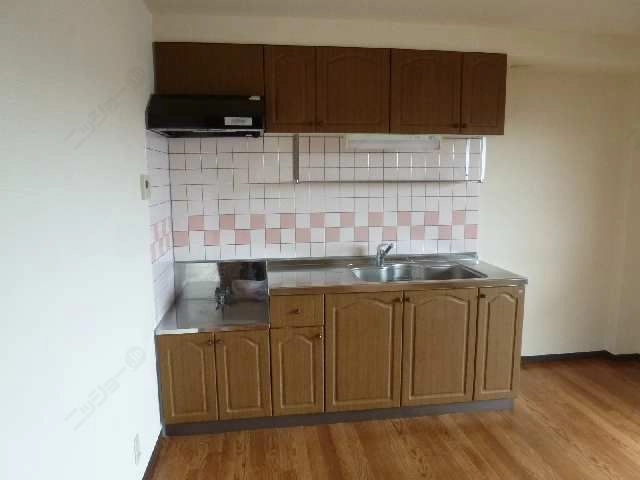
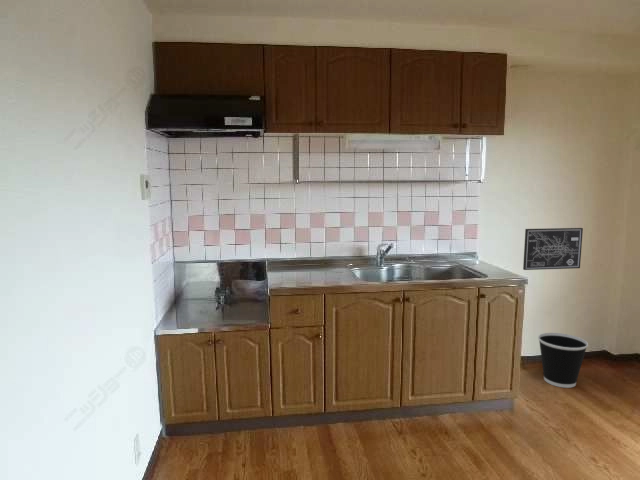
+ wall art (553, 248)
+ wastebasket (561, 360)
